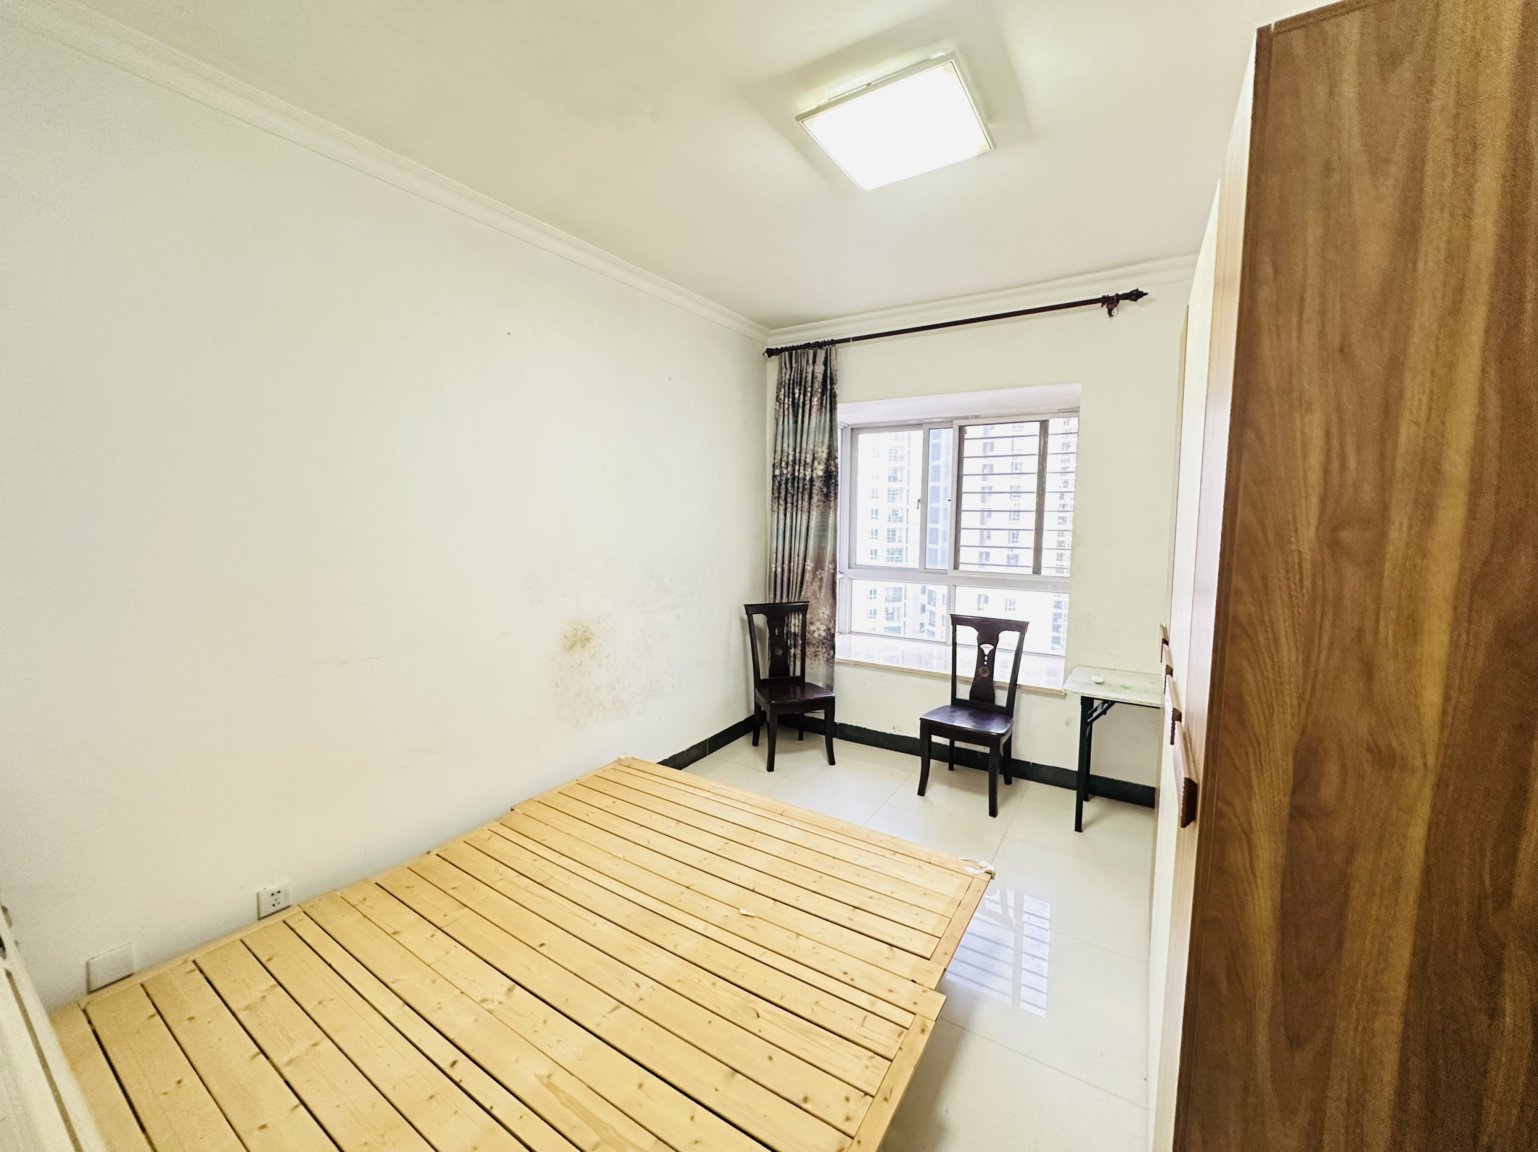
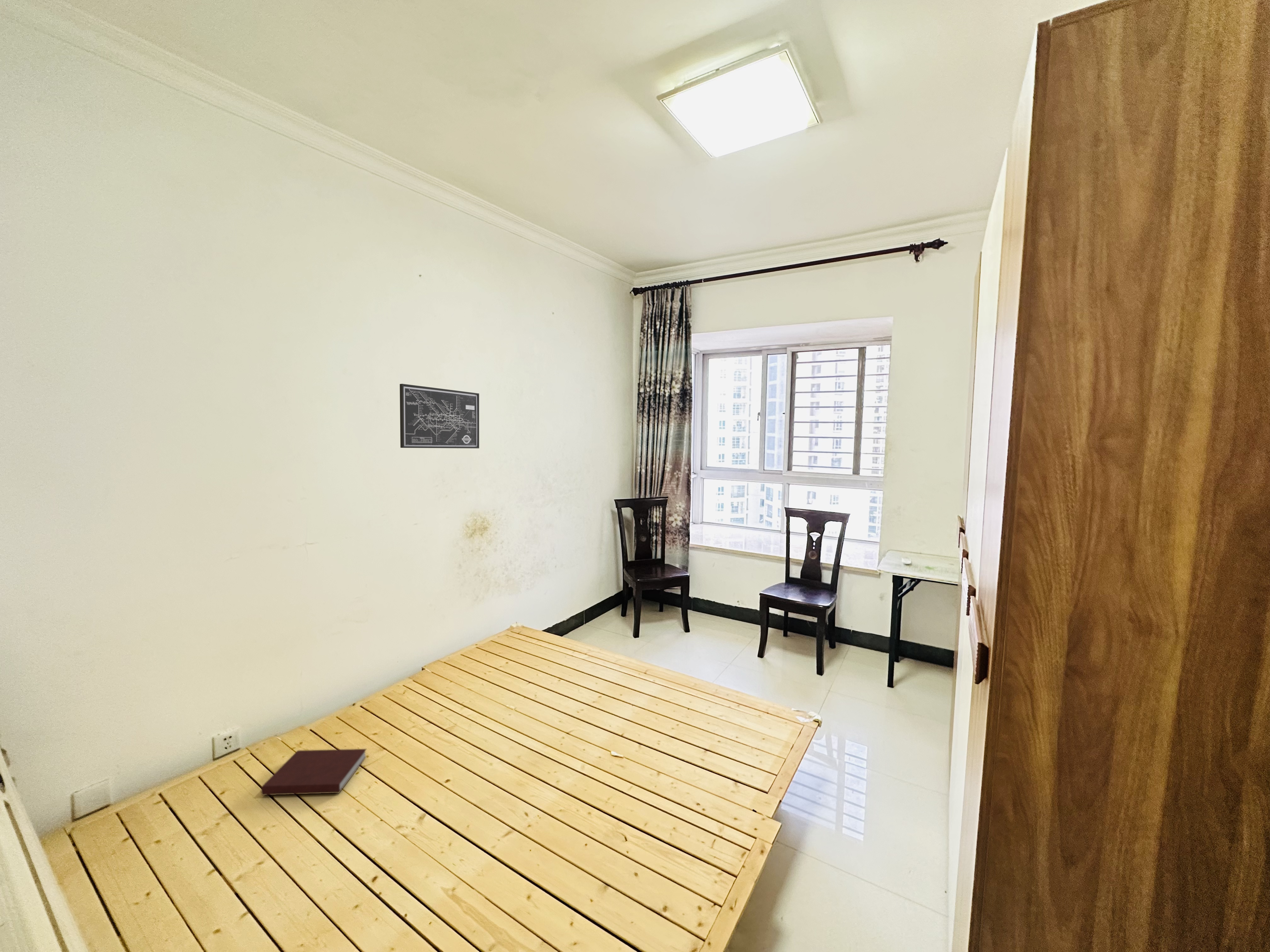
+ notebook (317, 771)
+ wall art (443, 418)
